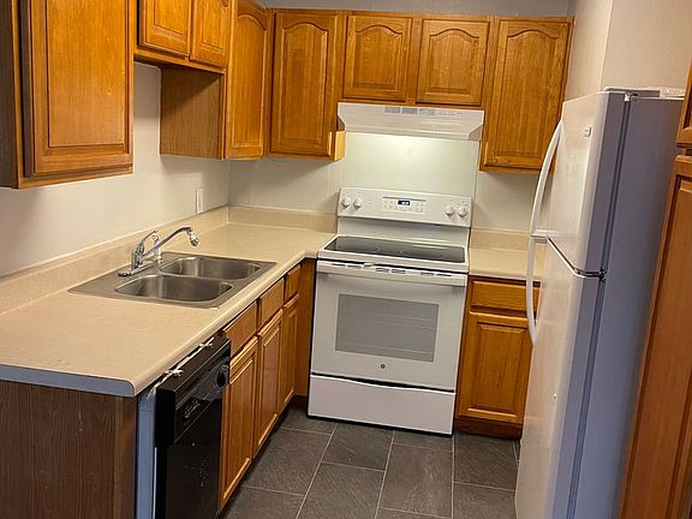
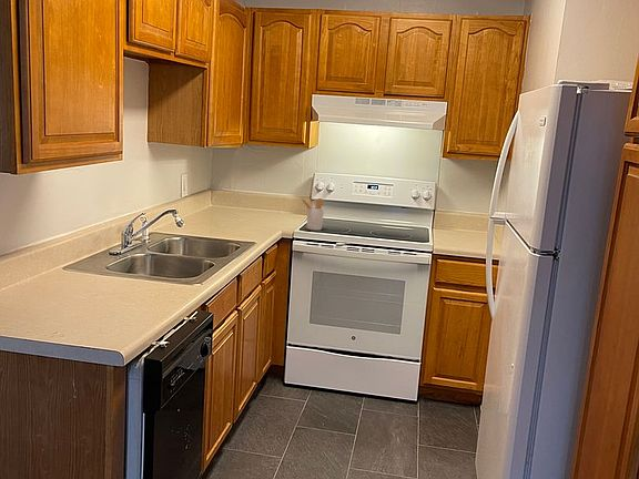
+ utensil holder (311, 213)
